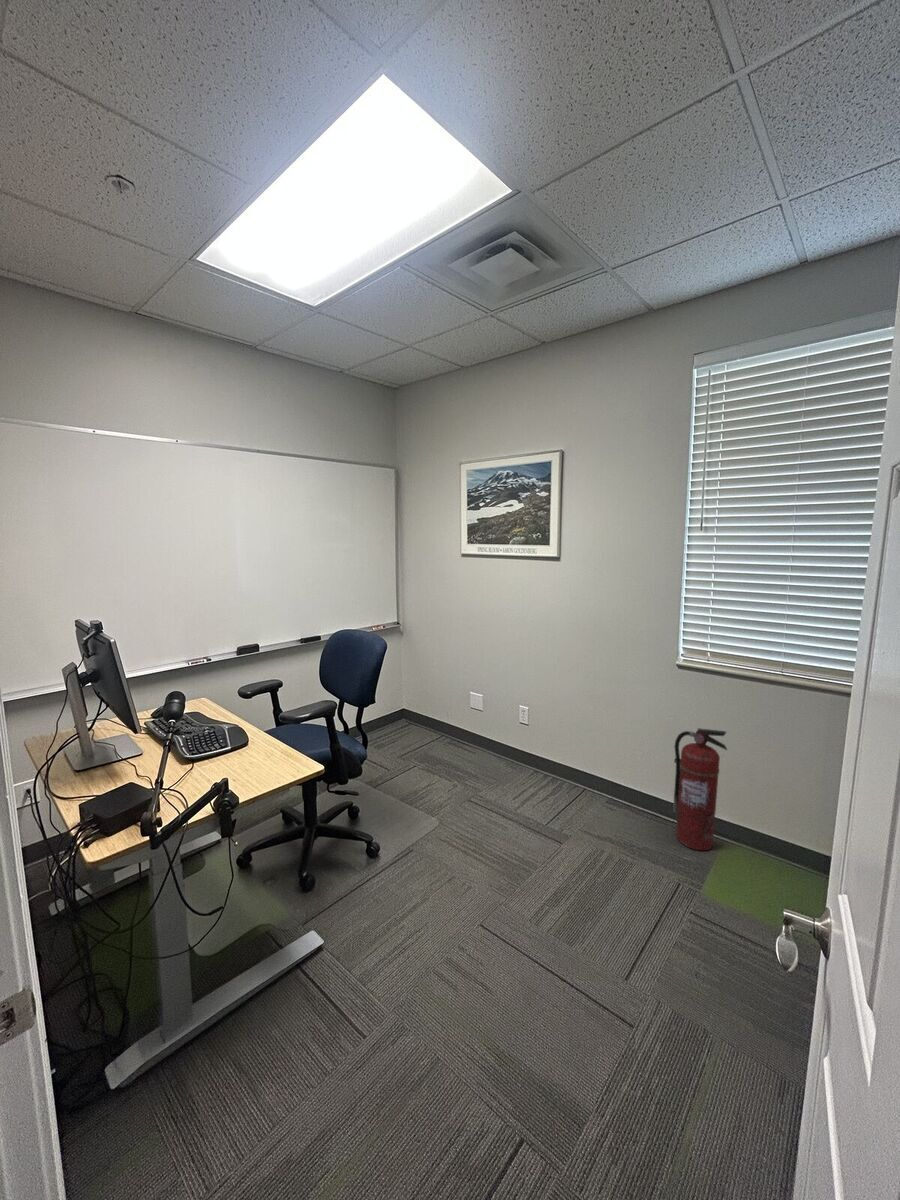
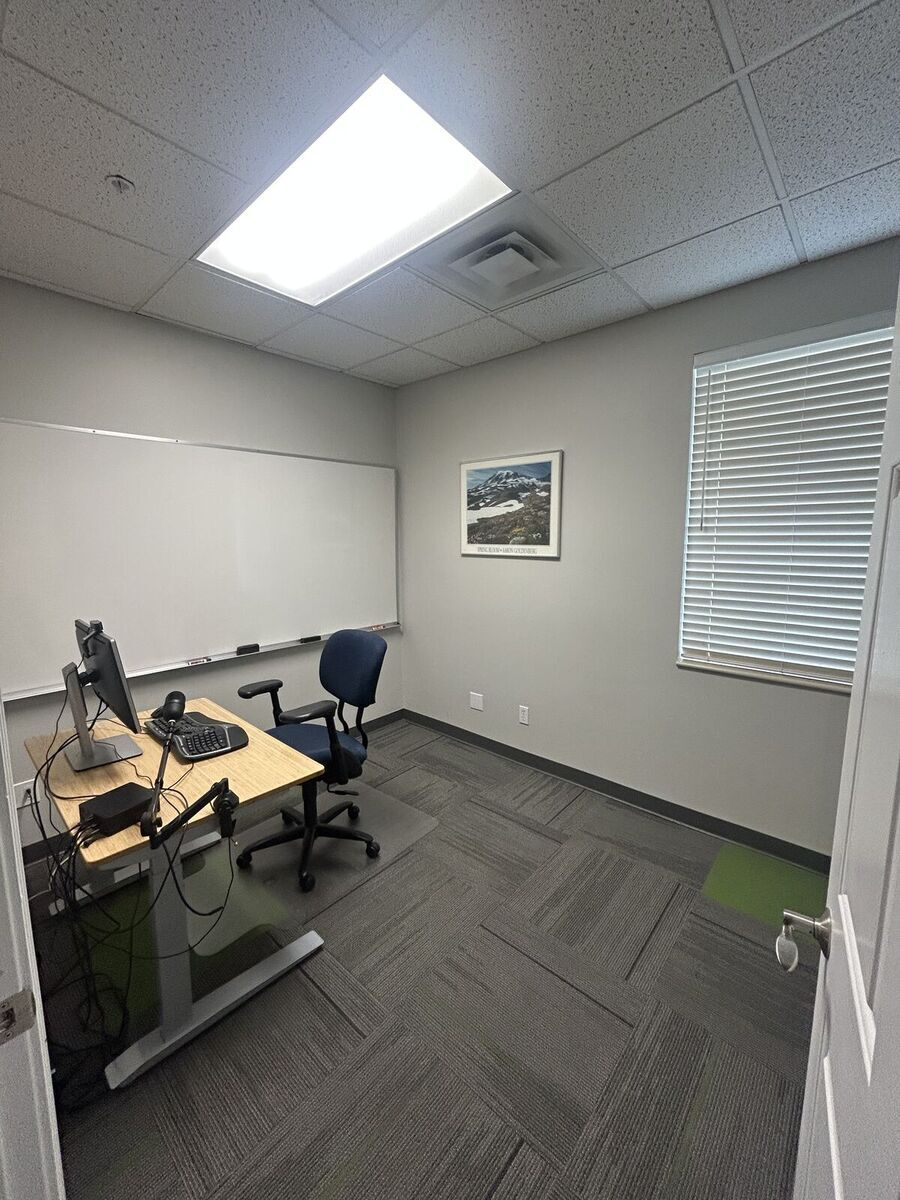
- fire extinguisher (697, 784)
